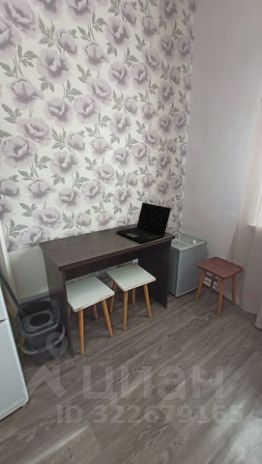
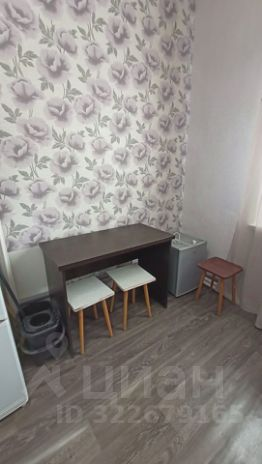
- laptop (142, 220)
